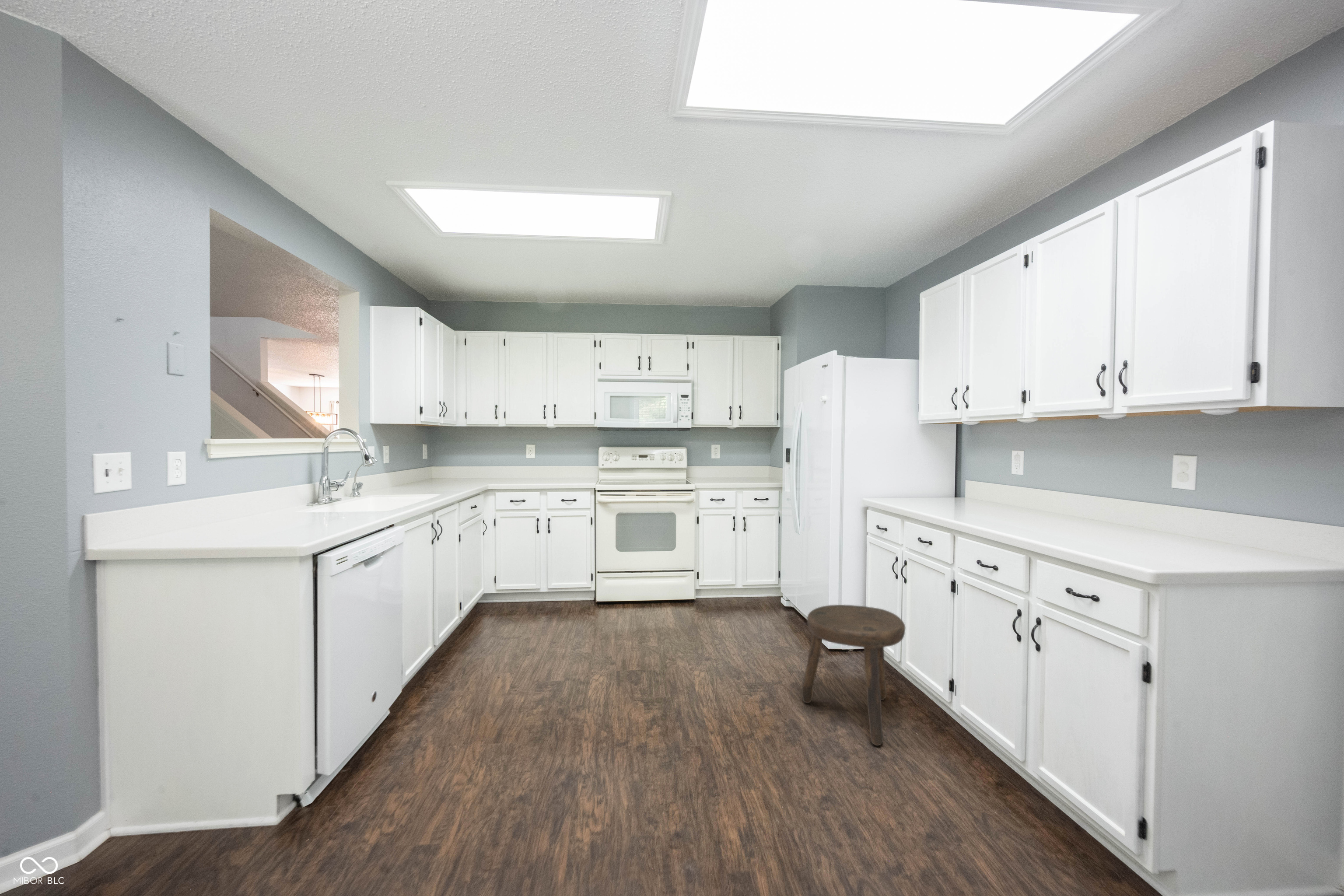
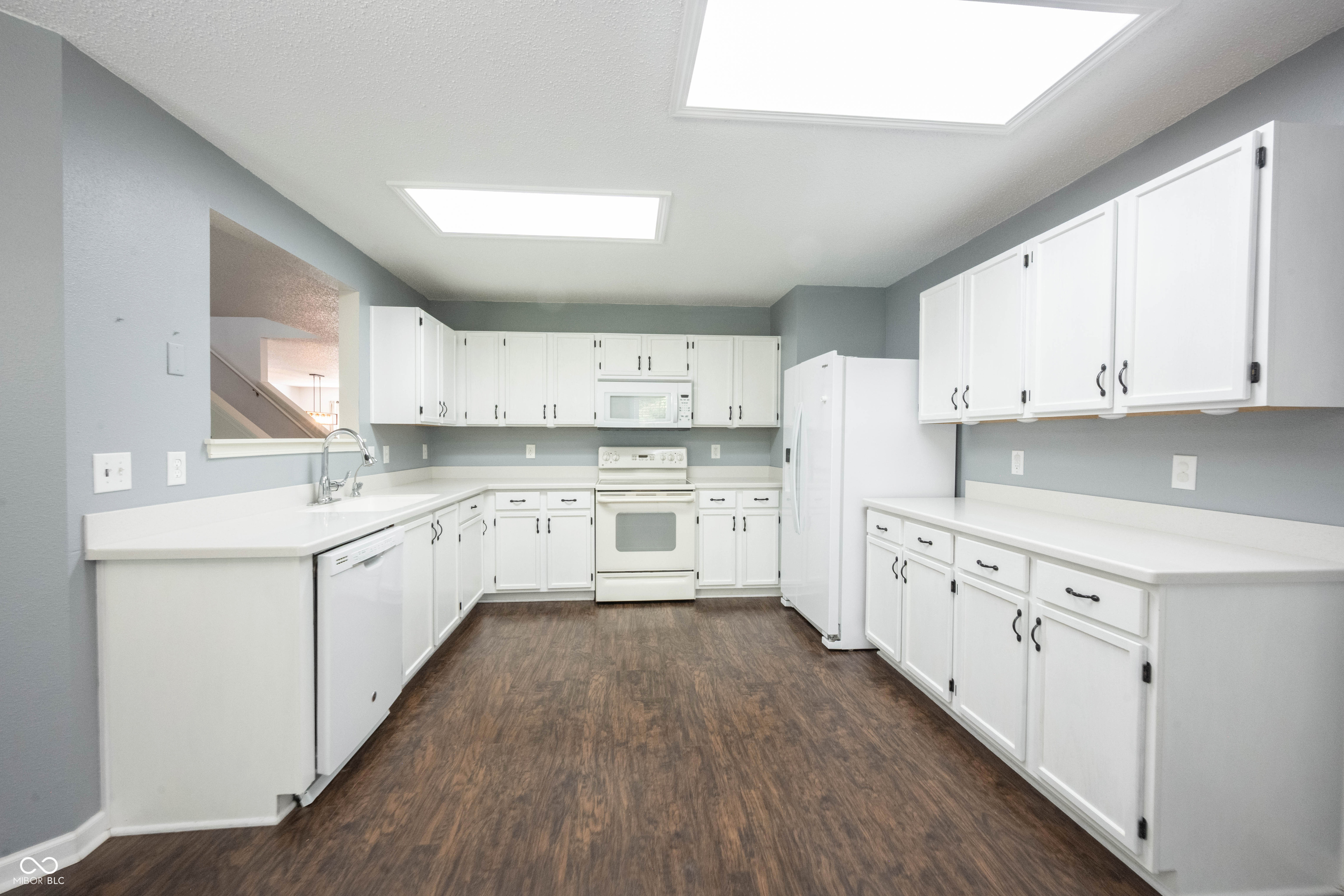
- stool (864, 666)
